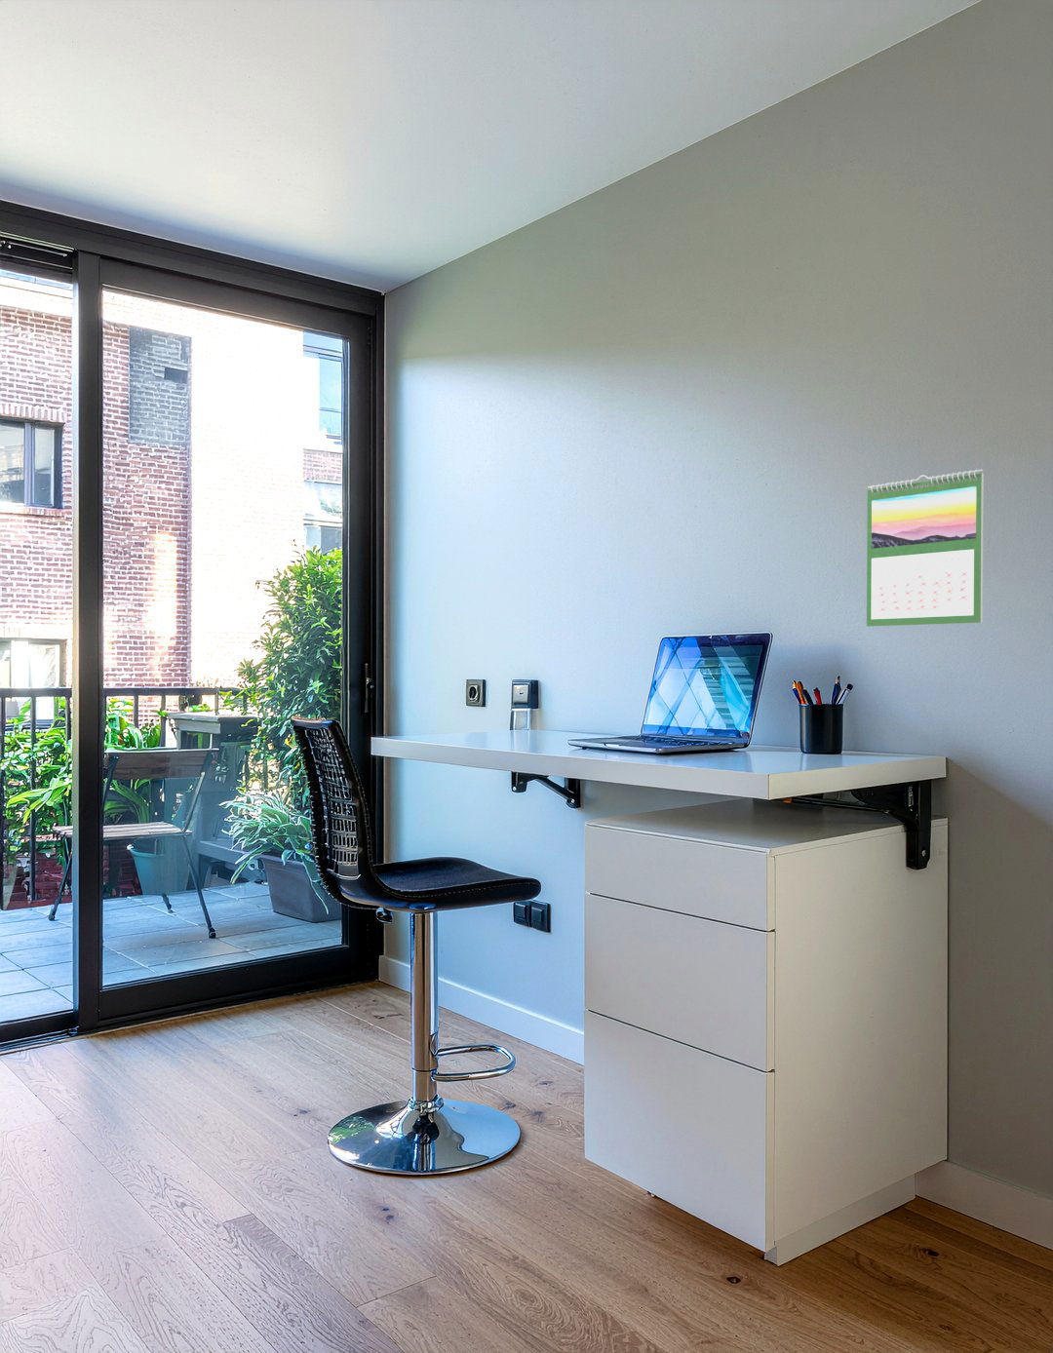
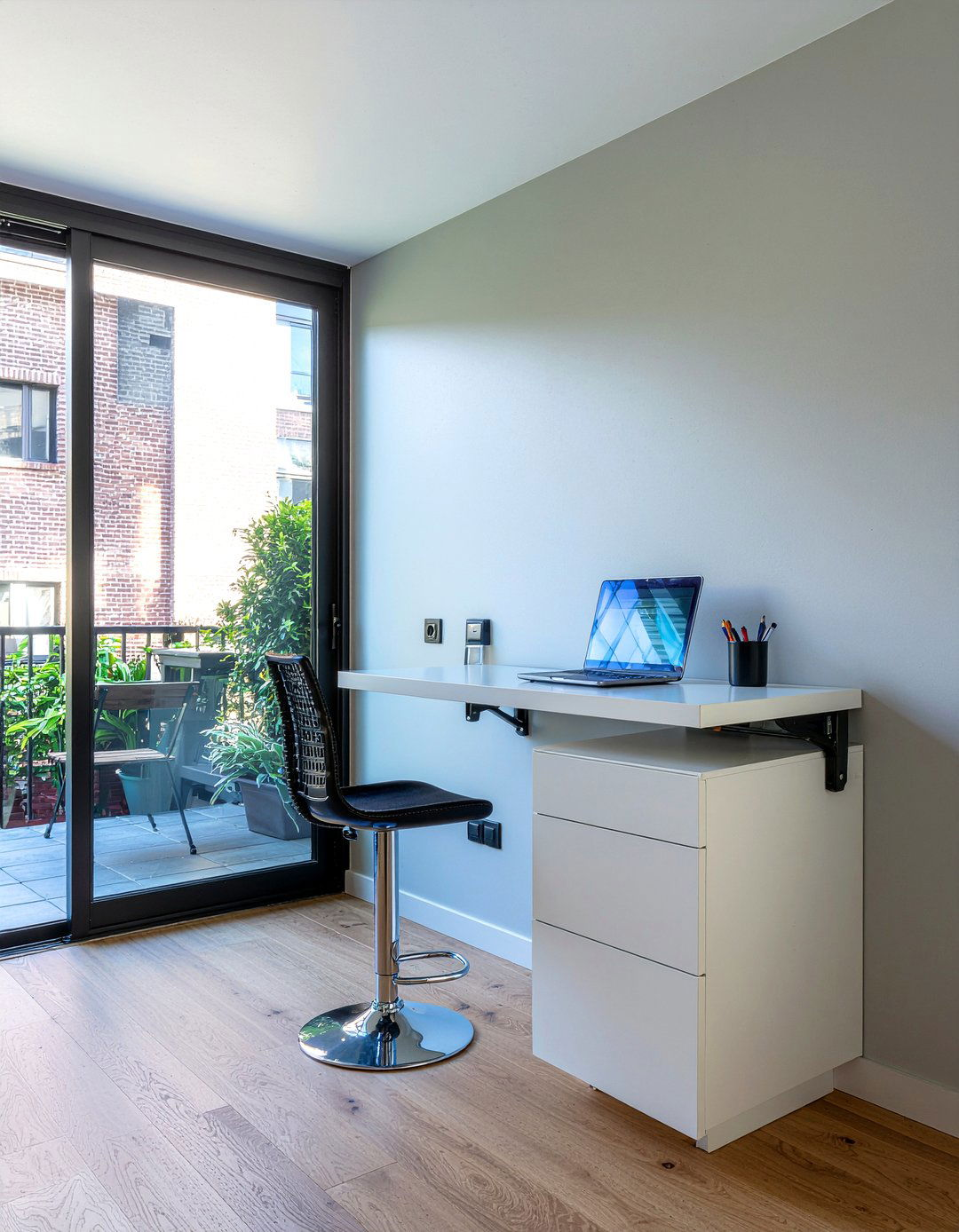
- calendar (922, 550)
